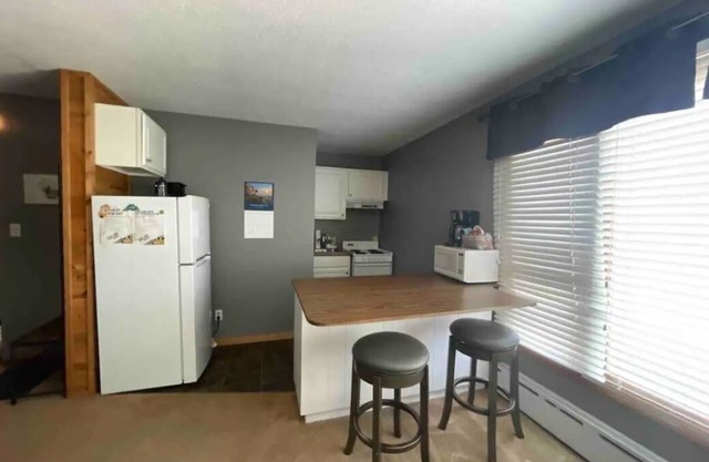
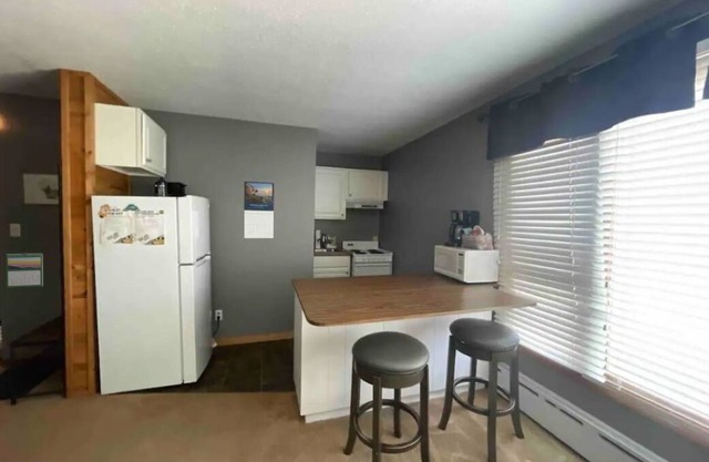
+ calendar (24, 269)
